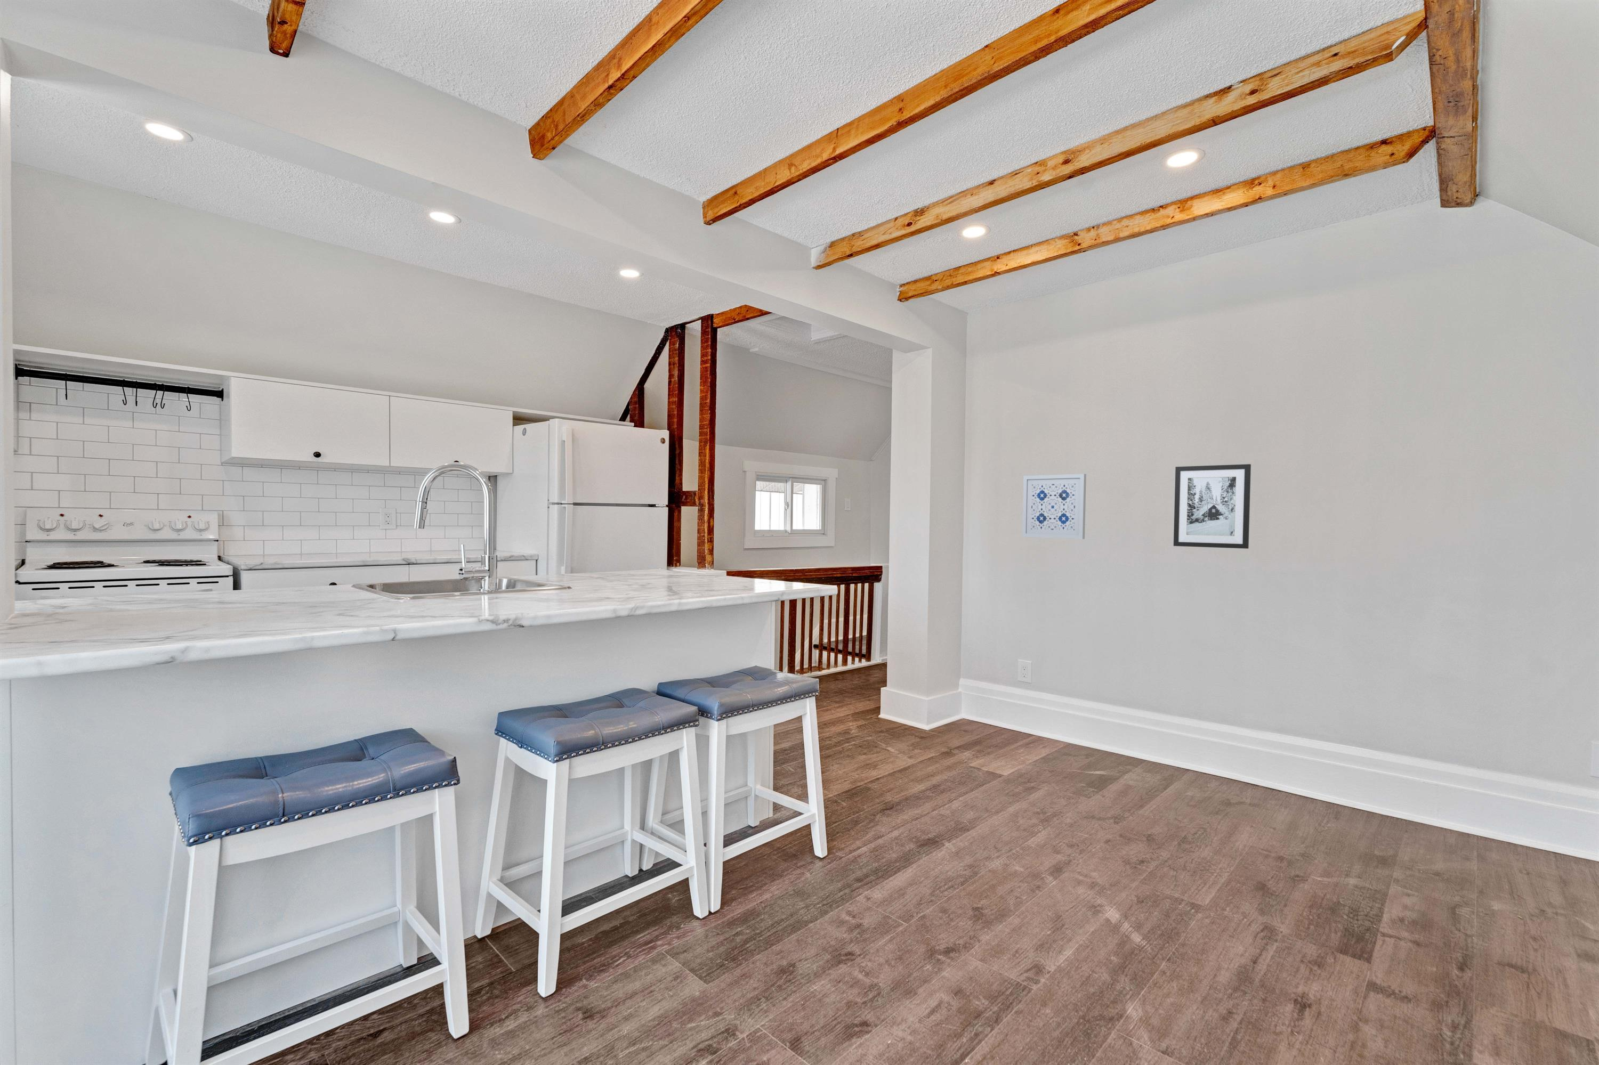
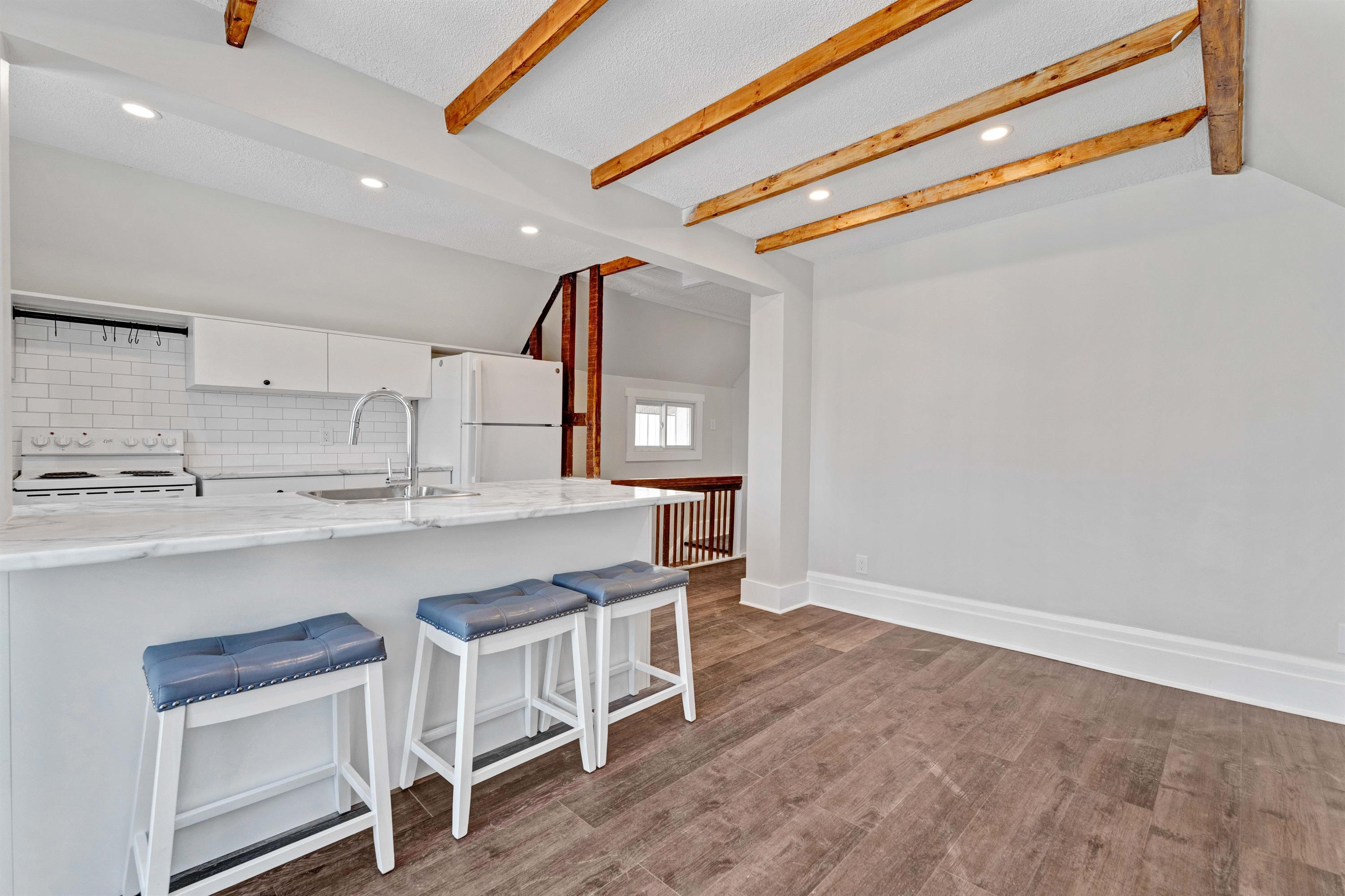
- wall art (1211, 506)
- wall art (1053, 506)
